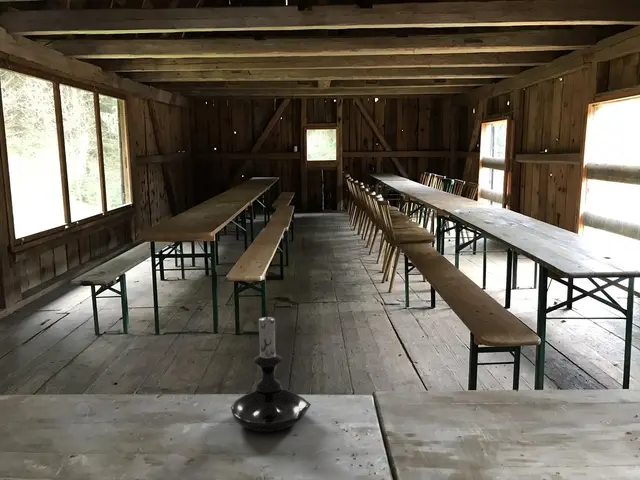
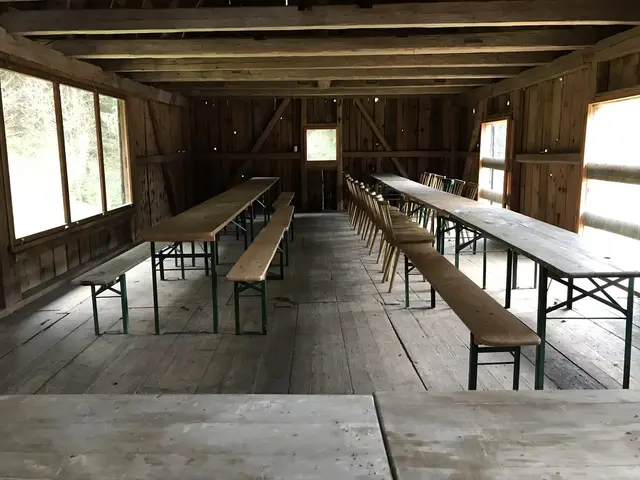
- candle holder (270, 365)
